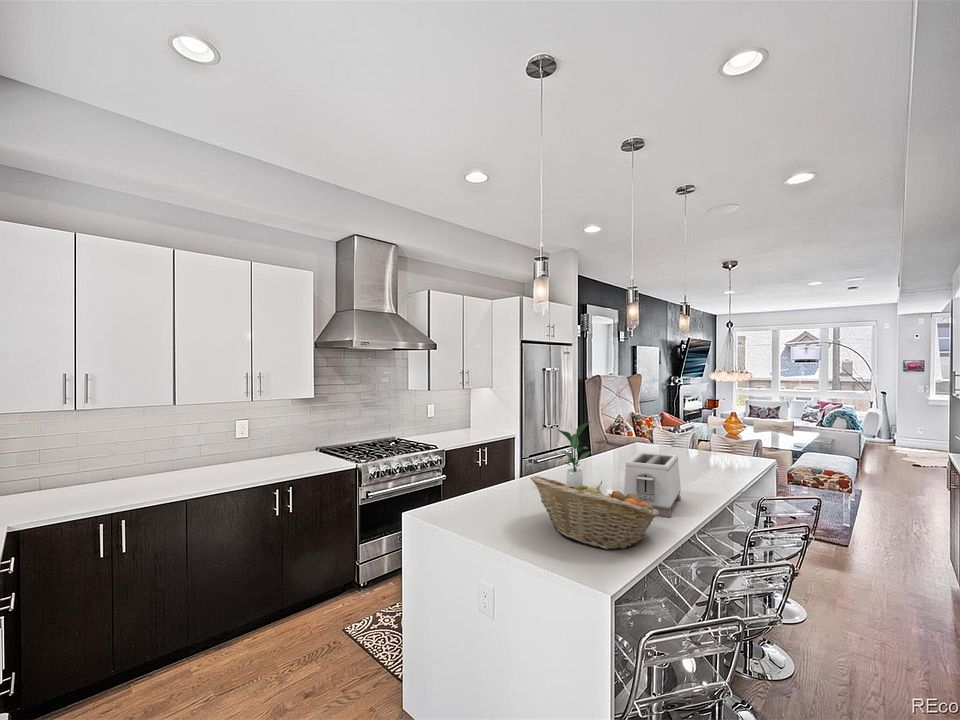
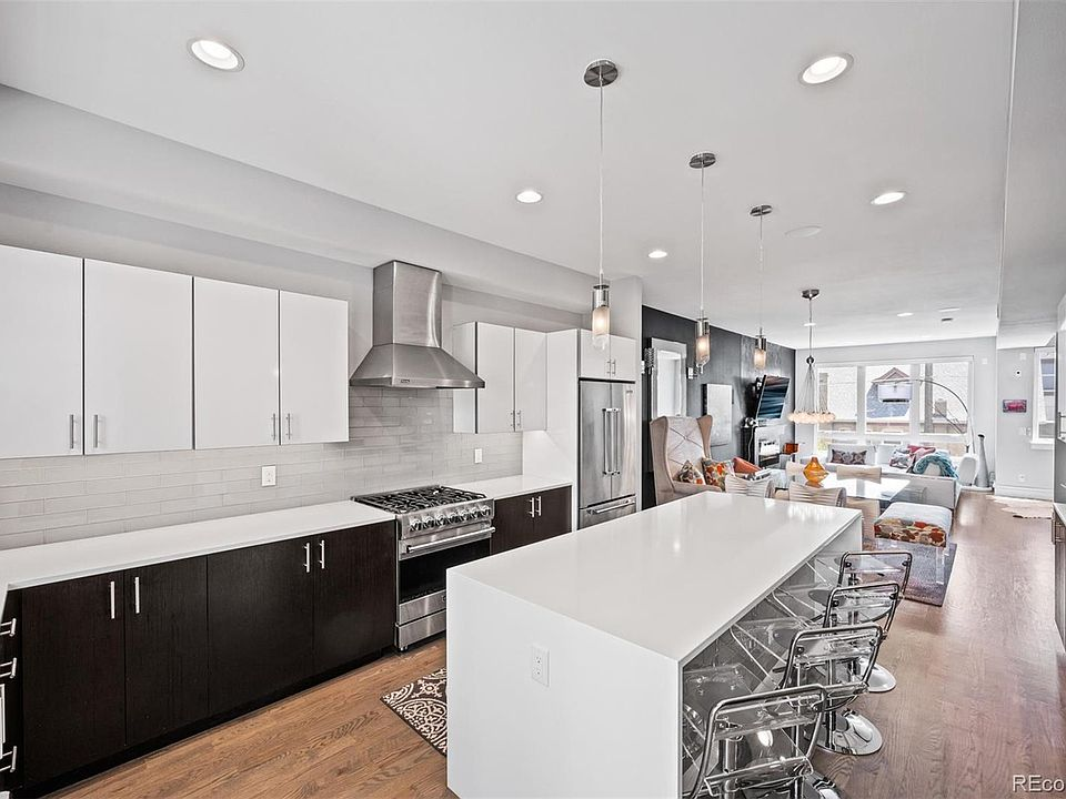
- potted plant (574, 455)
- toaster (652, 481)
- fruit basket (591, 504)
